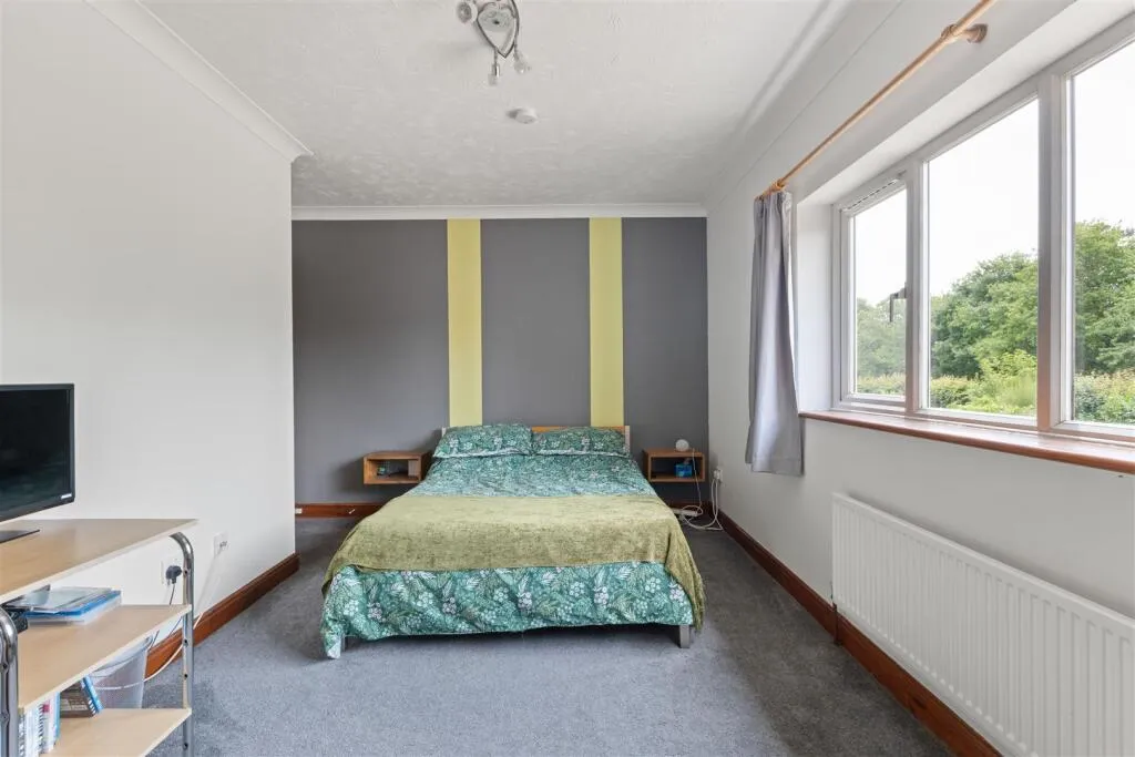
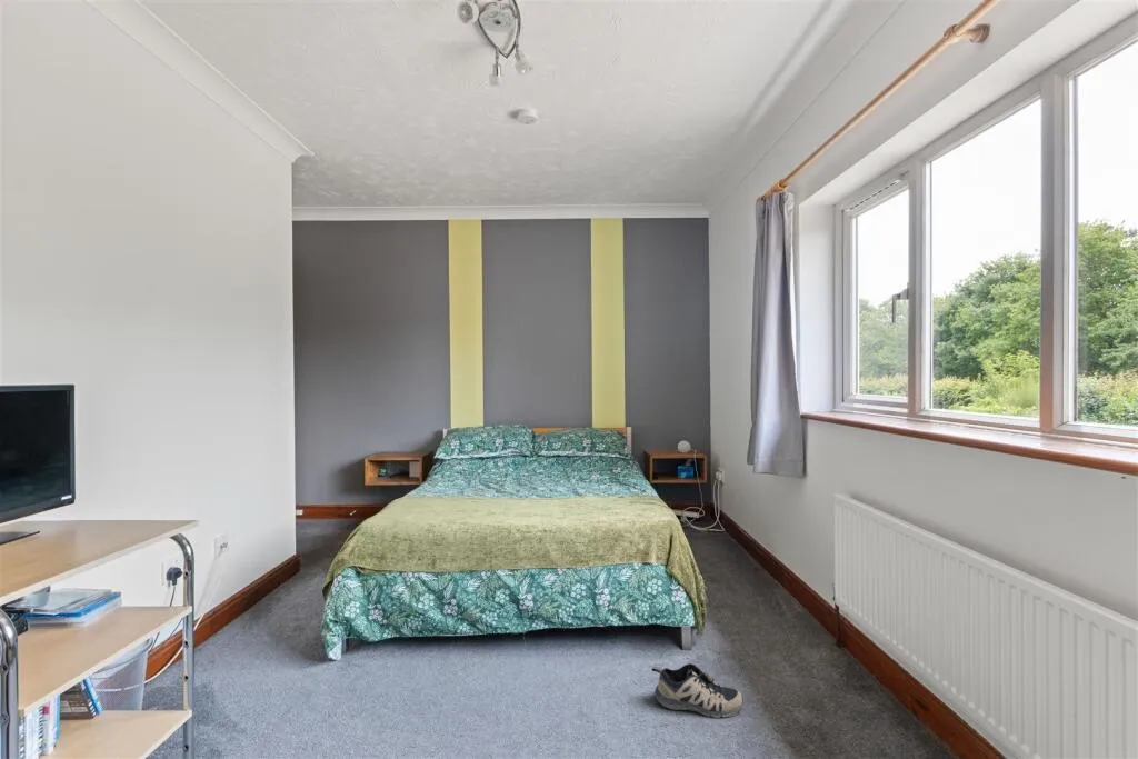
+ shoe (697, 687)
